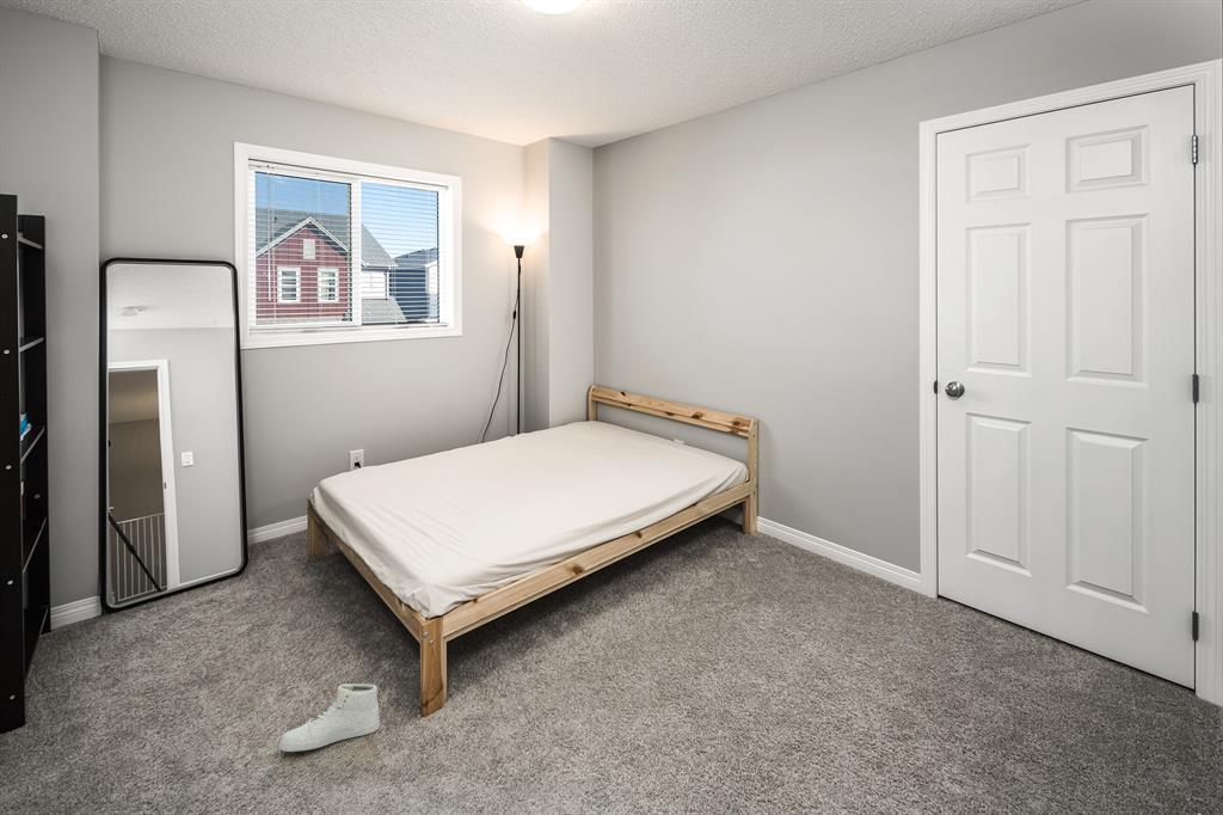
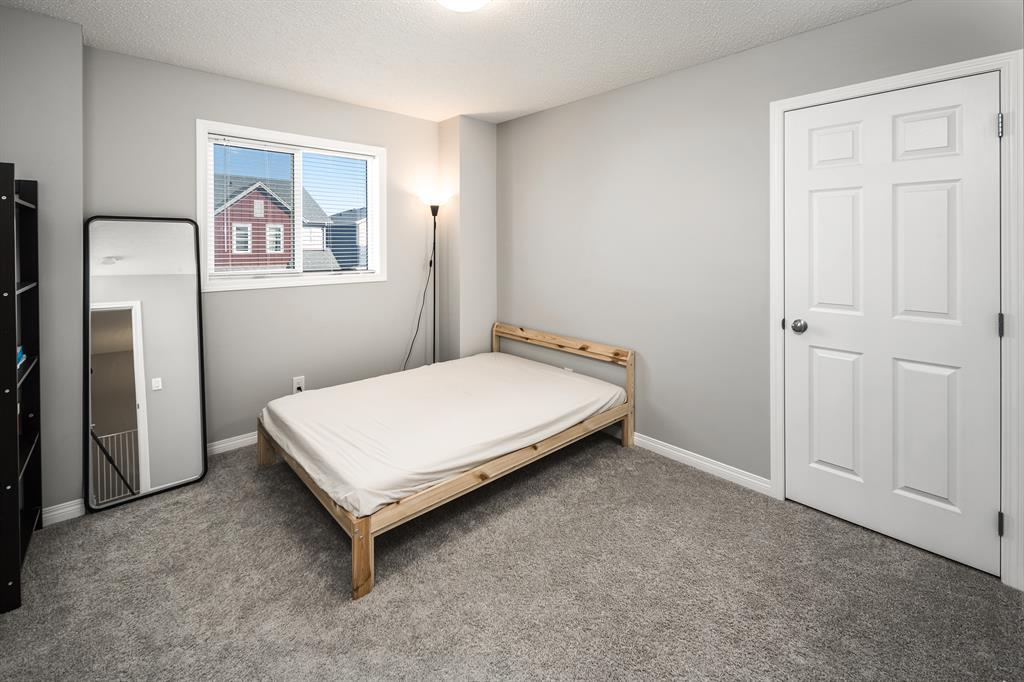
- sneaker (331, 711)
